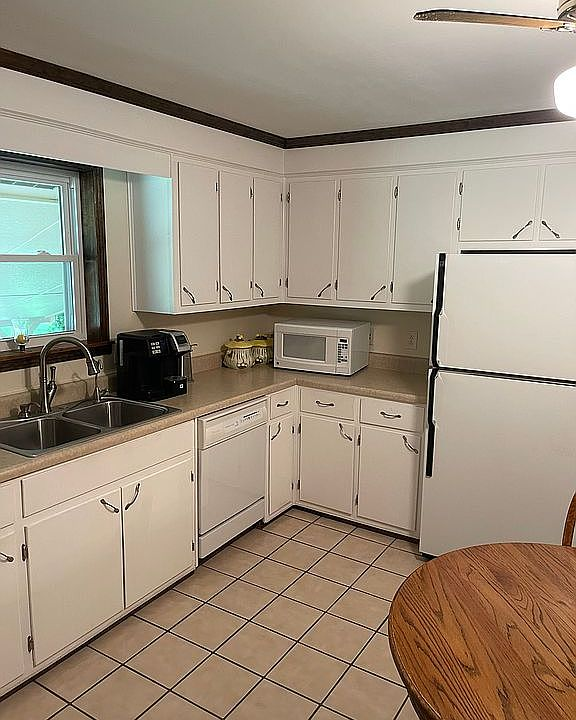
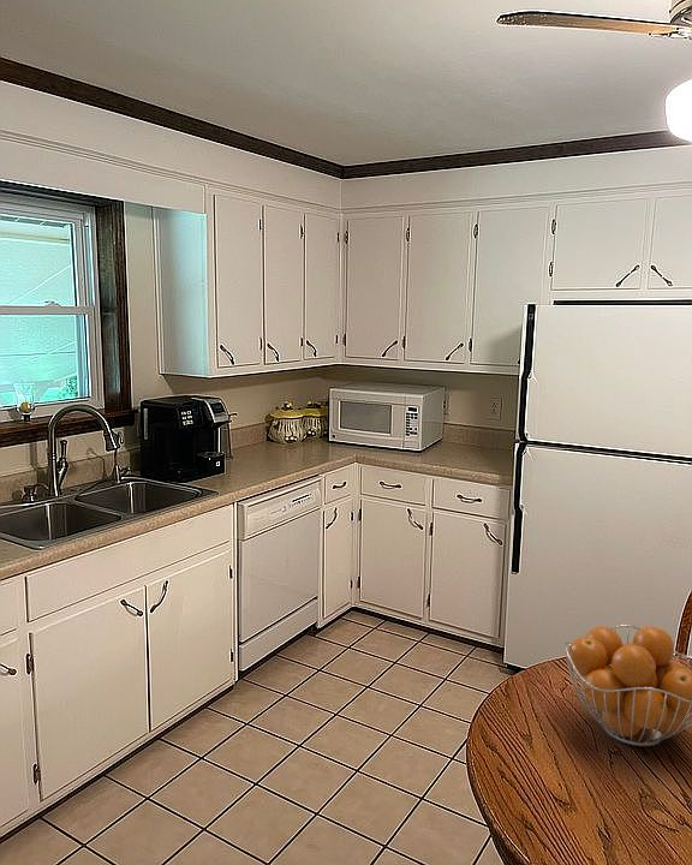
+ fruit basket (636, 682)
